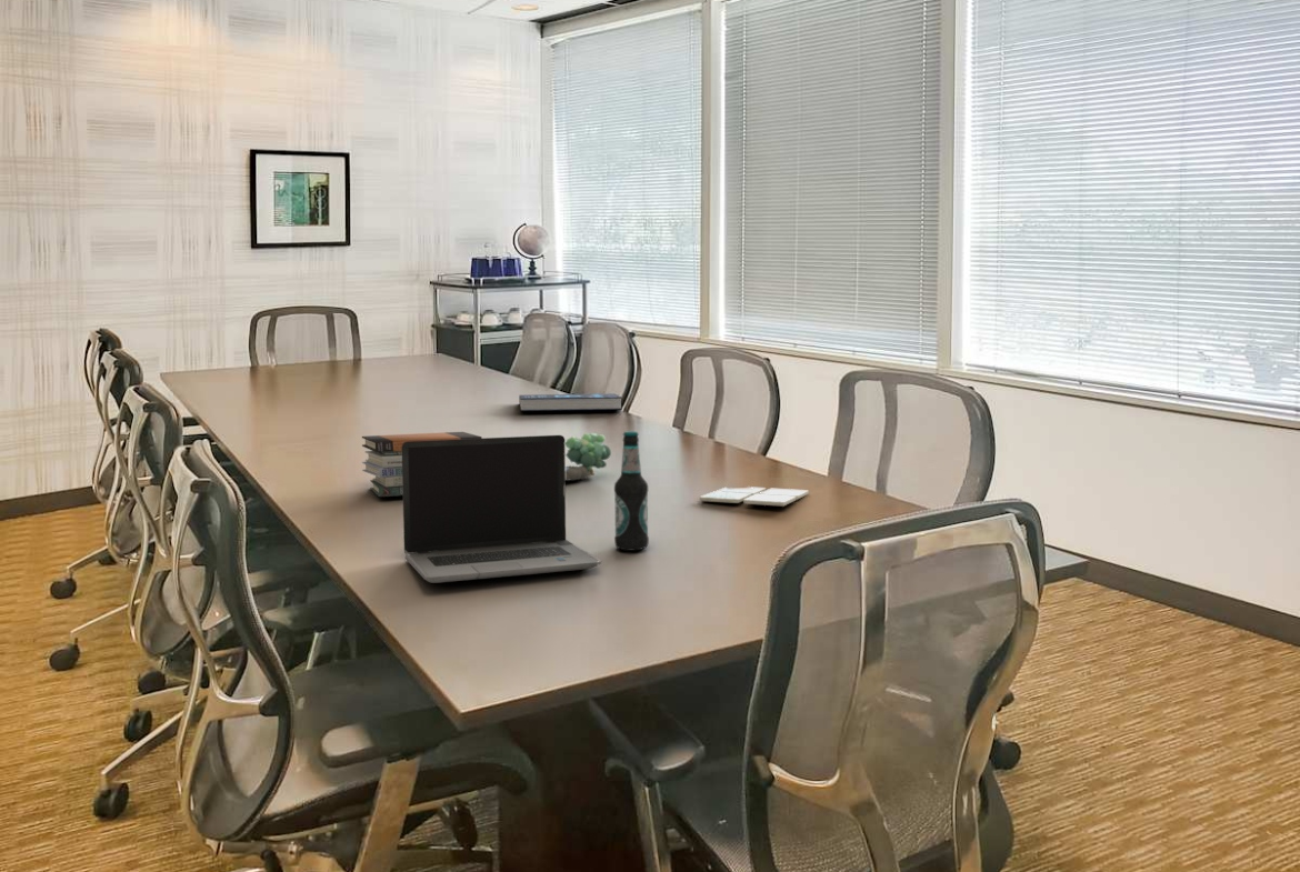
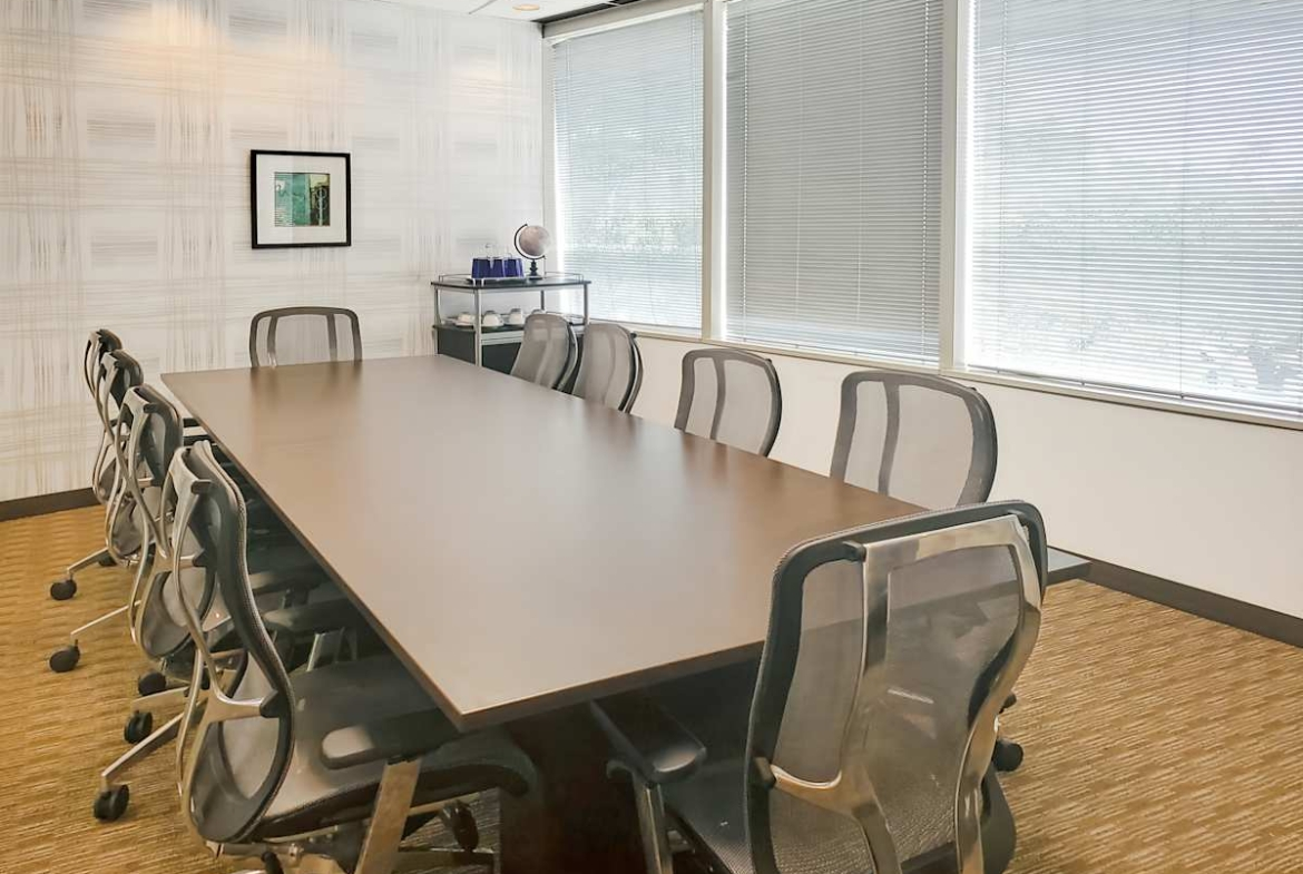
- plant (567, 455)
- drink coaster (754, 495)
- bottle (631, 490)
- book (569, 401)
- book stack (401, 463)
- laptop computer (500, 504)
